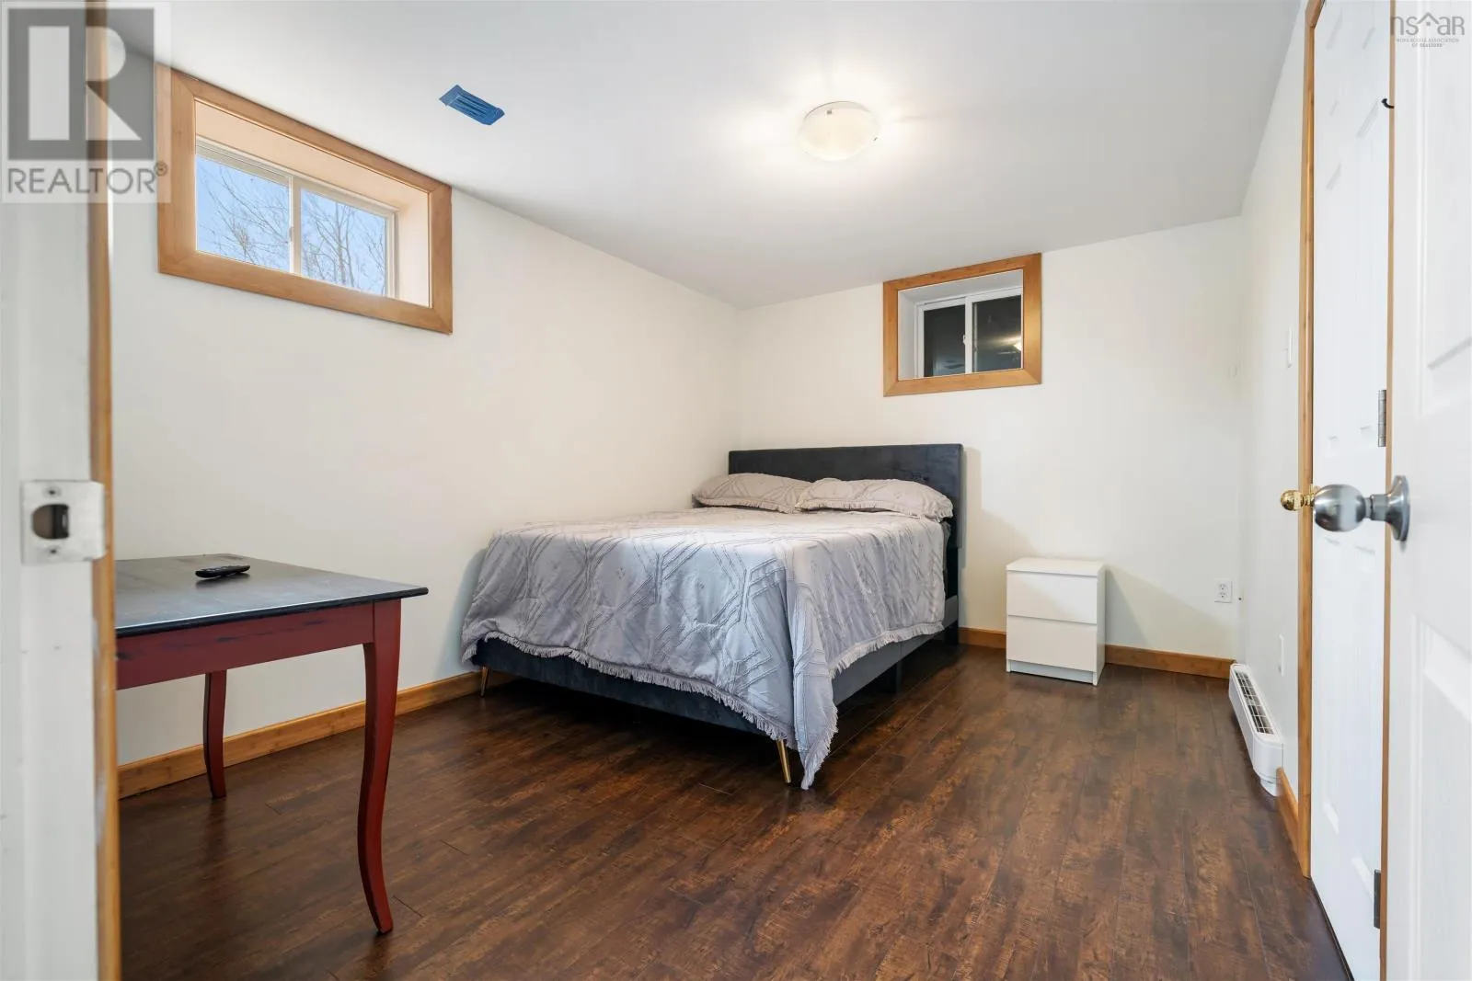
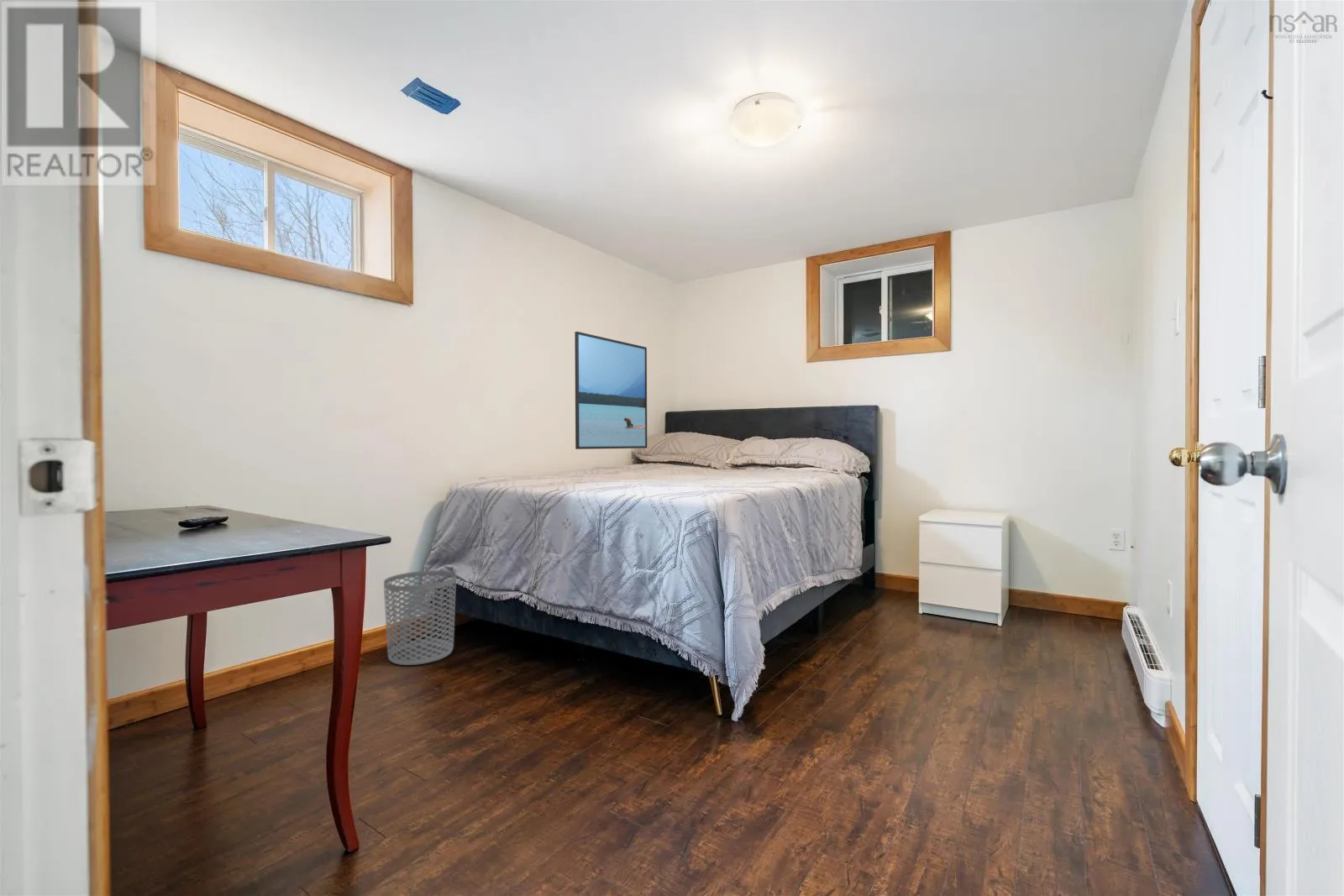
+ waste bin (421, 616)
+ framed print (613, 394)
